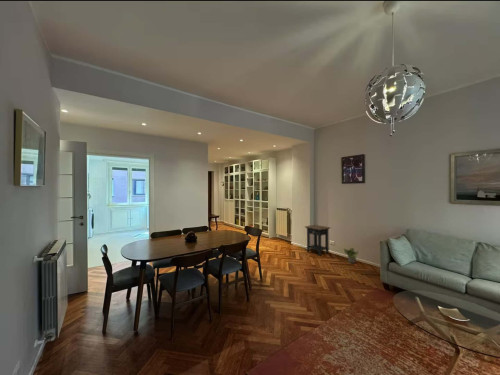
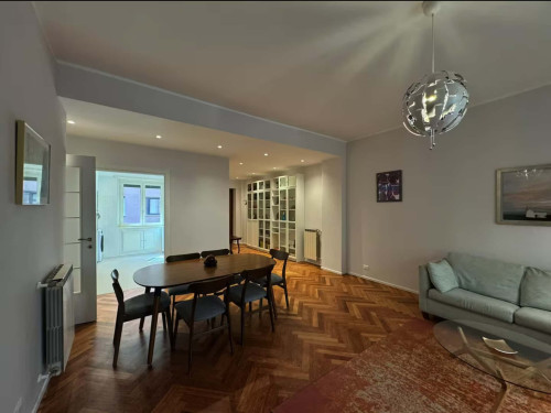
- side table (318, 239)
- potted plant (350, 253)
